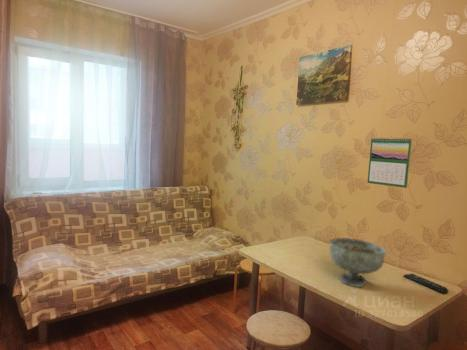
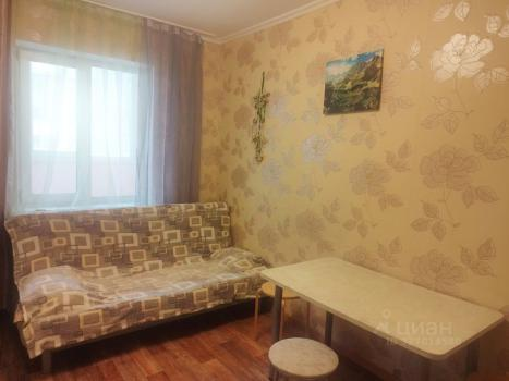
- remote control (424, 282)
- decorative bowl (355, 262)
- calendar (388, 161)
